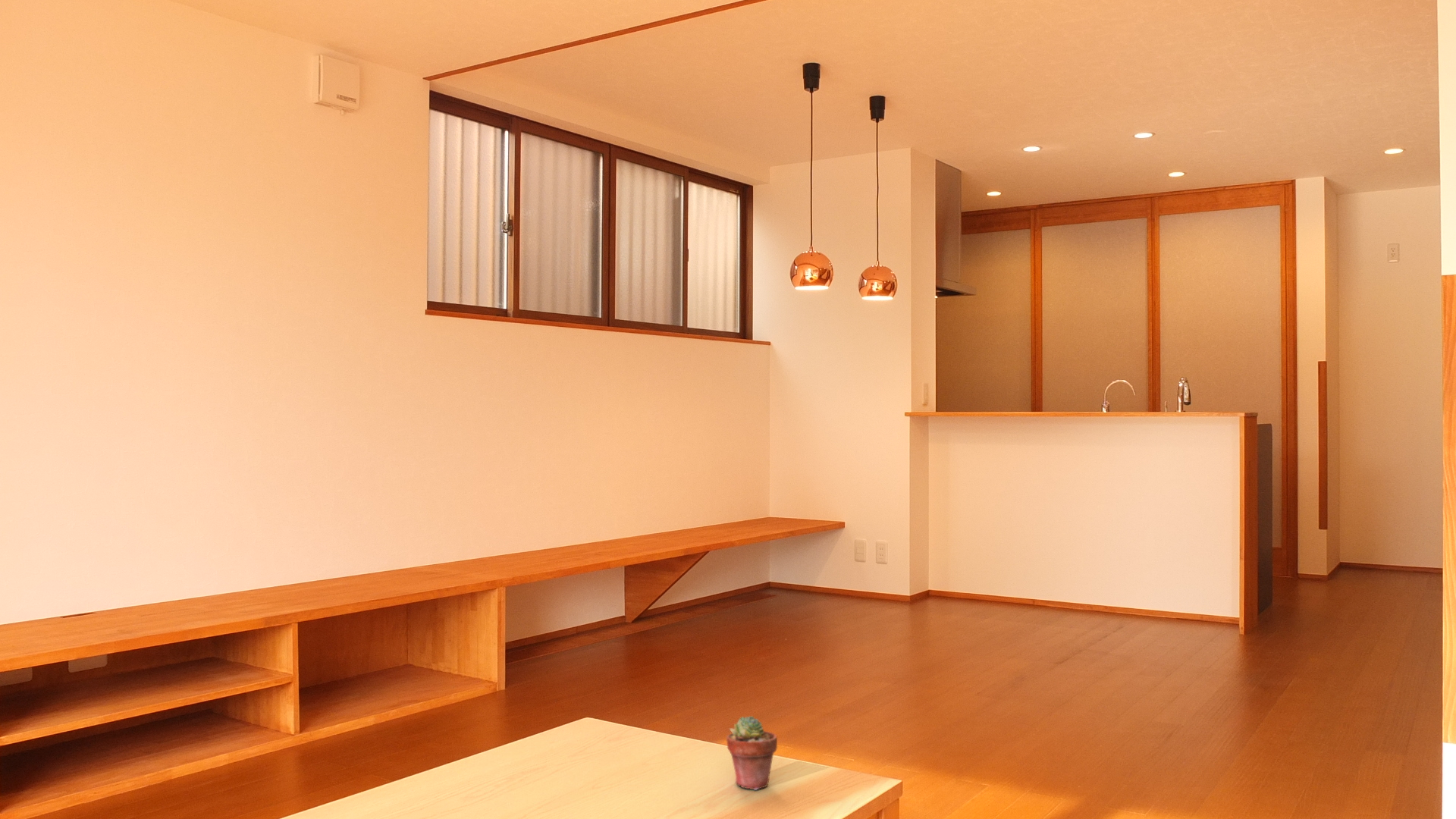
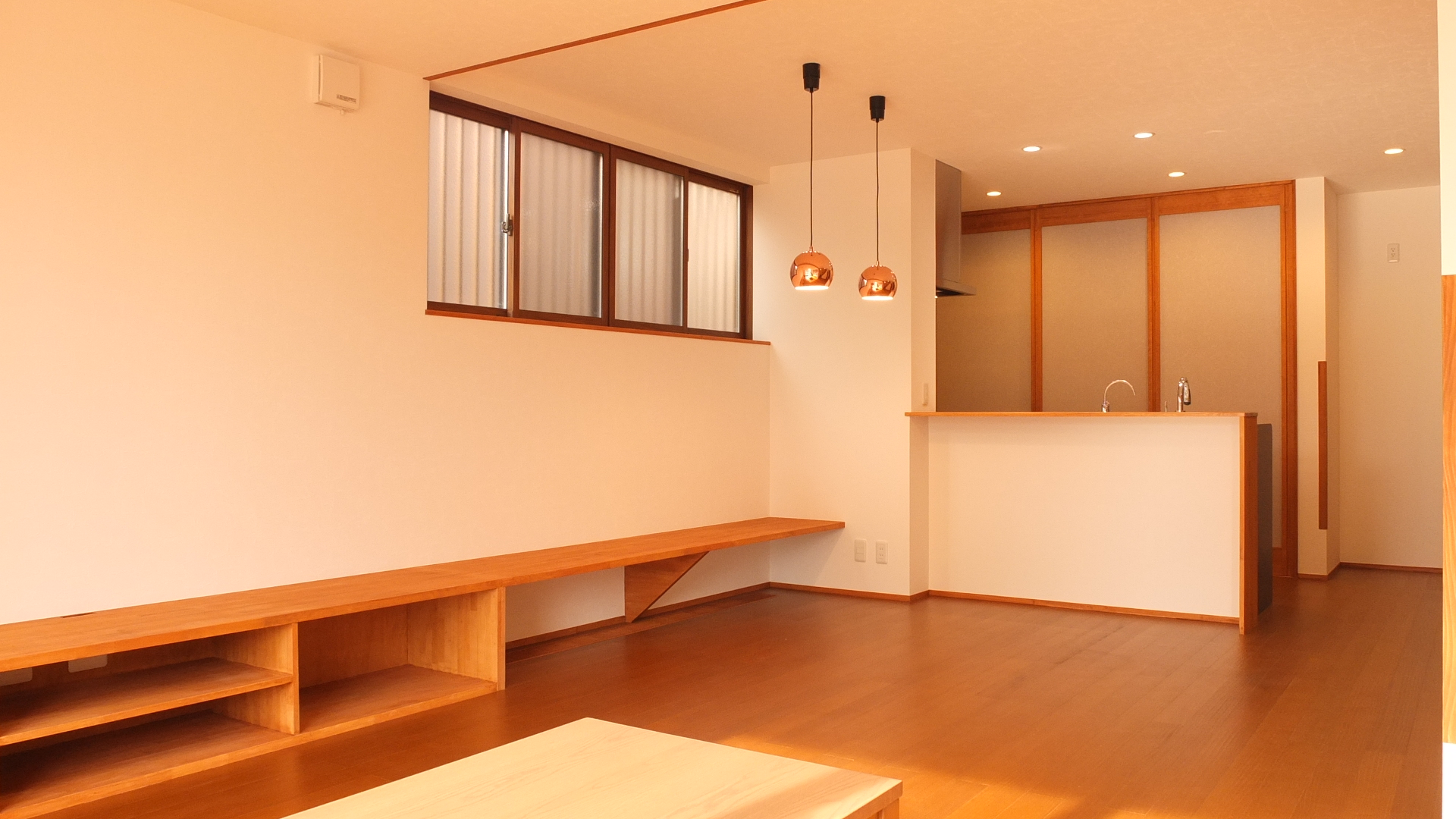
- potted succulent (752, 749)
